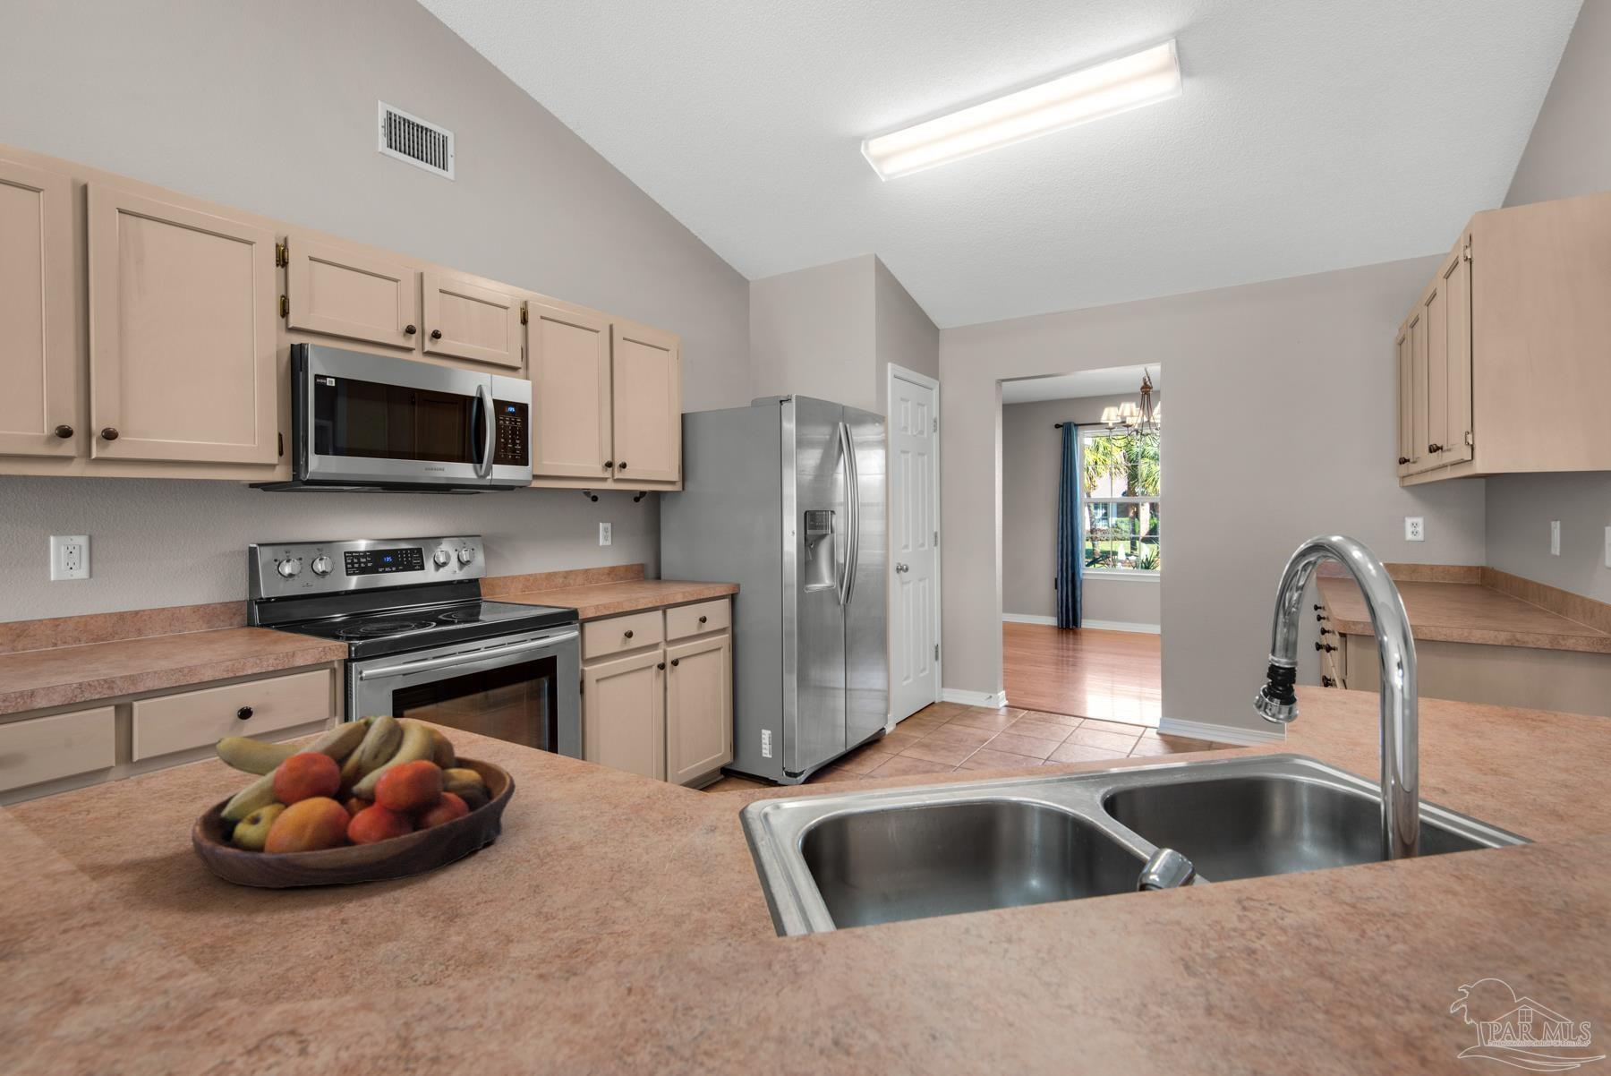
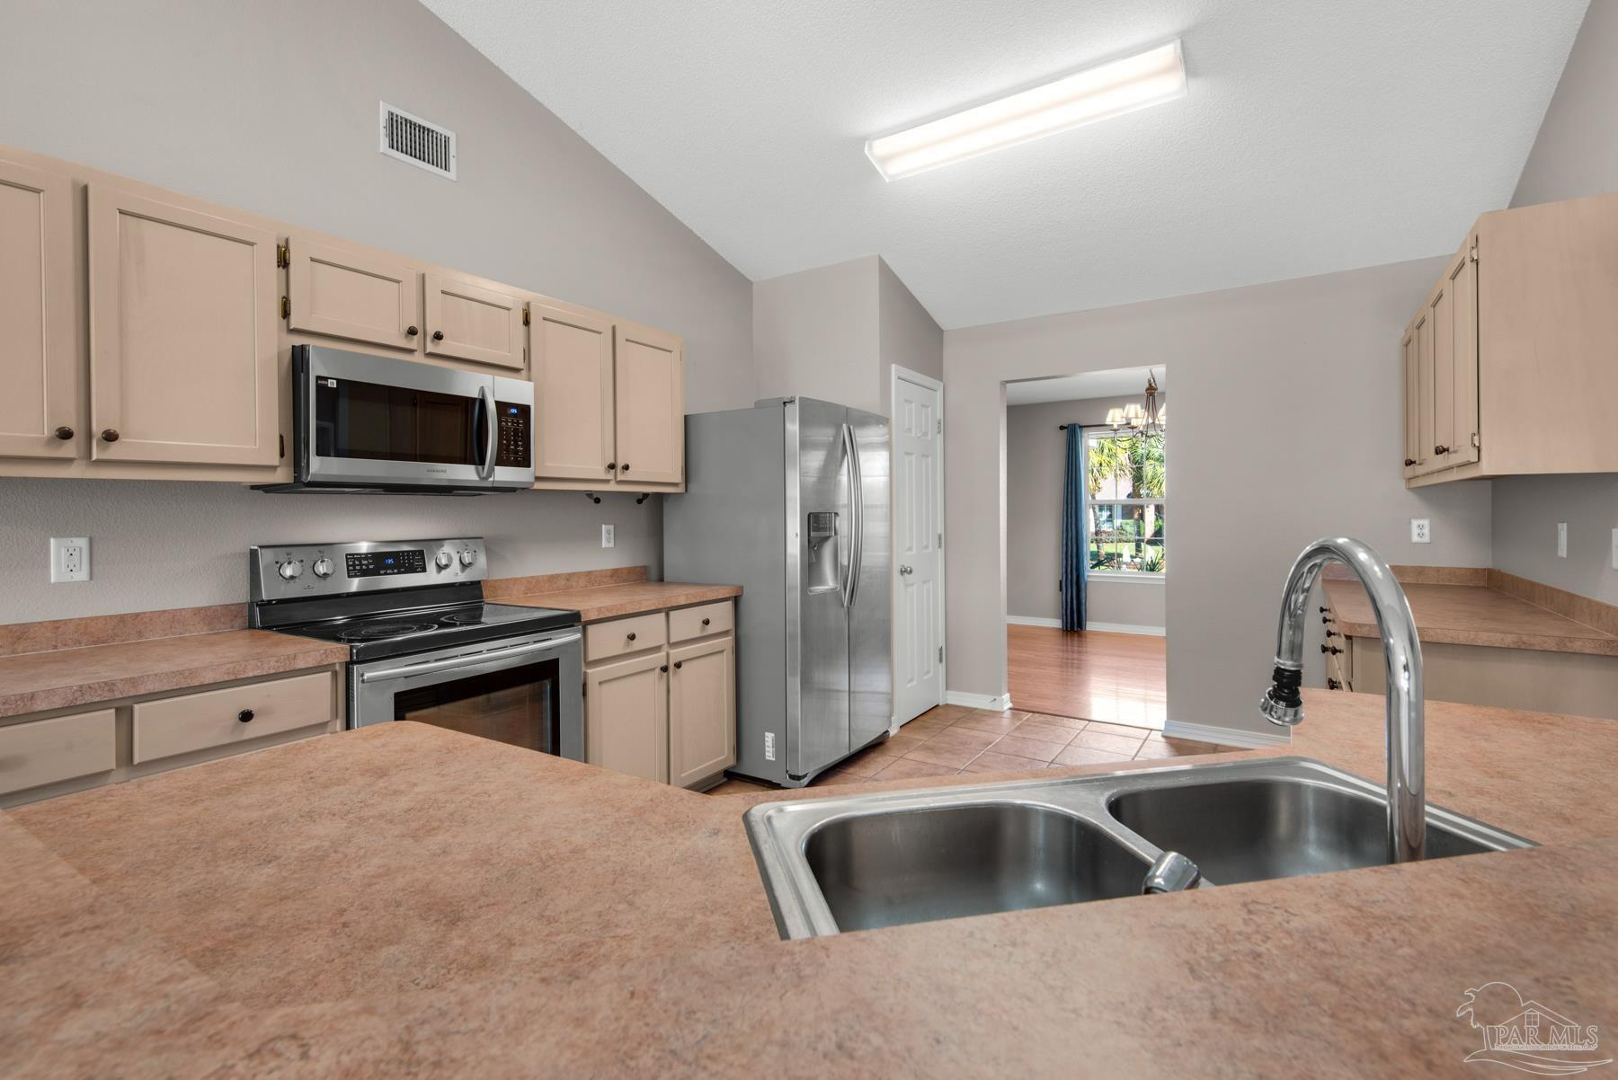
- fruit bowl (363, 785)
